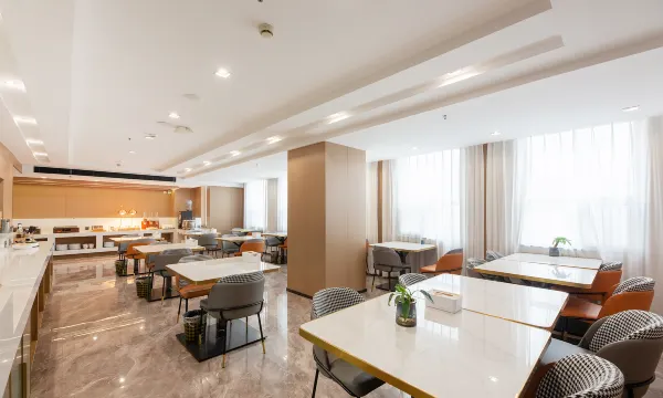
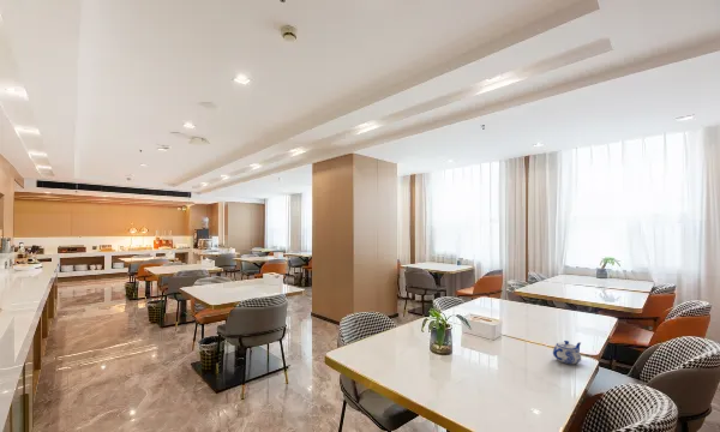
+ teapot (568, 350)
